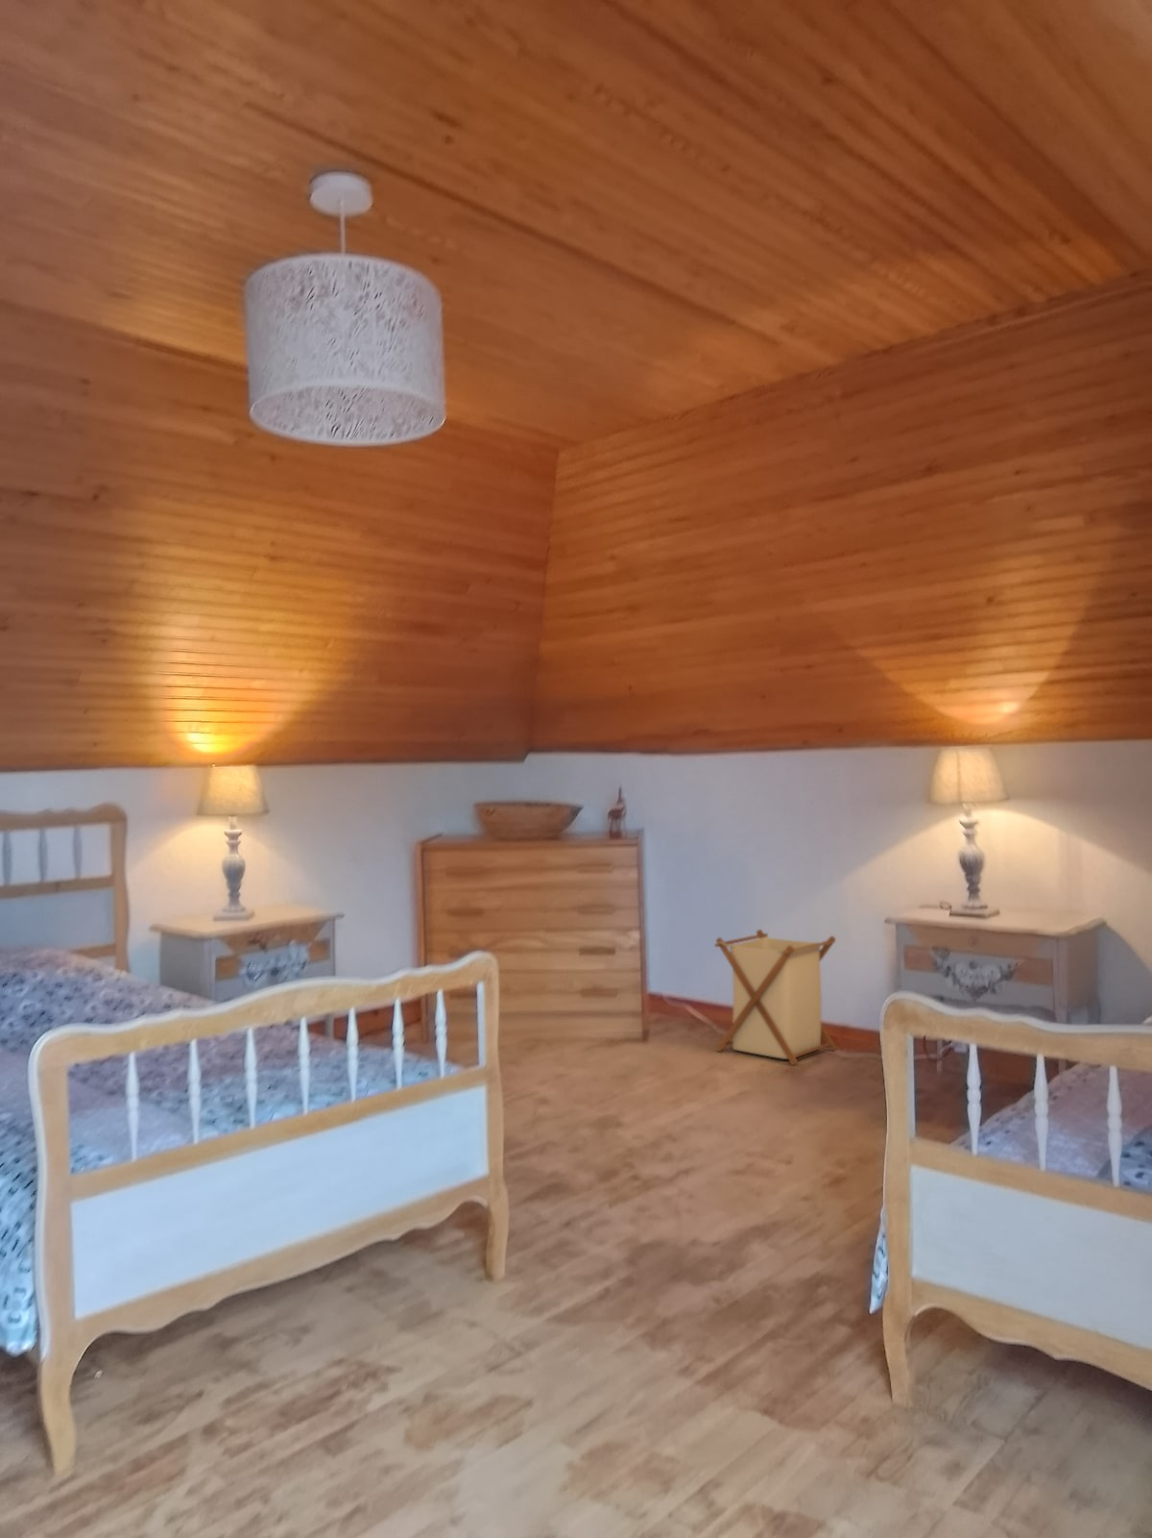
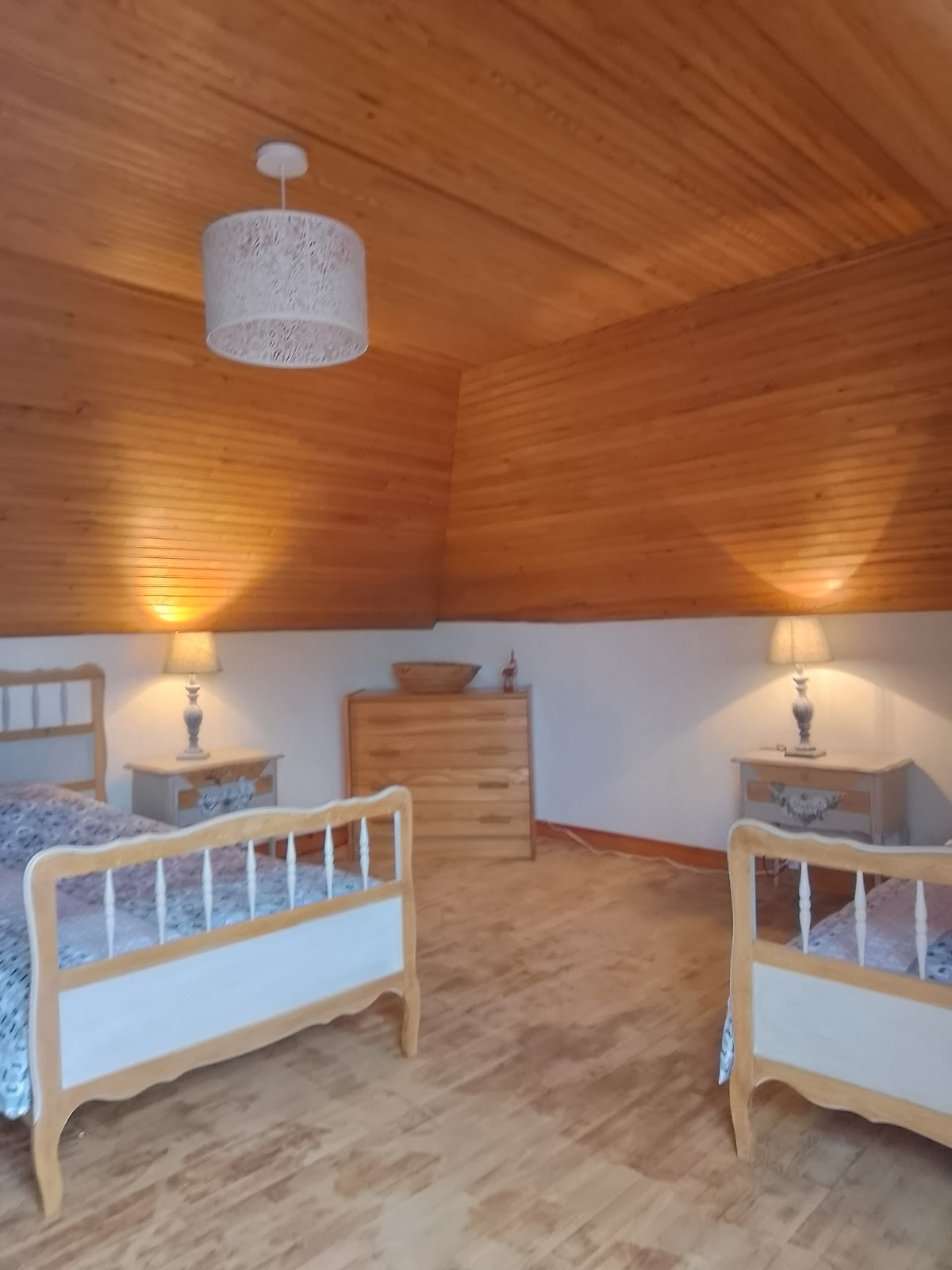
- laundry basket (776, 993)
